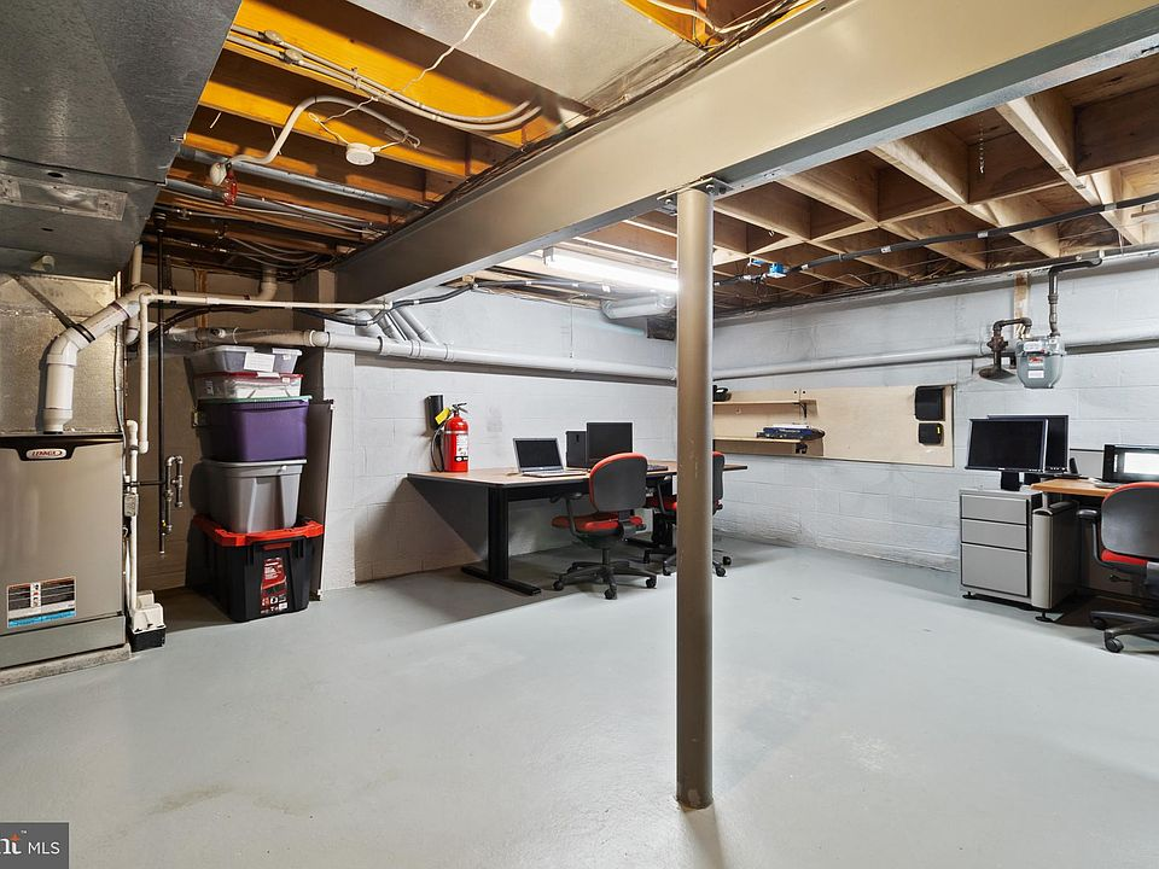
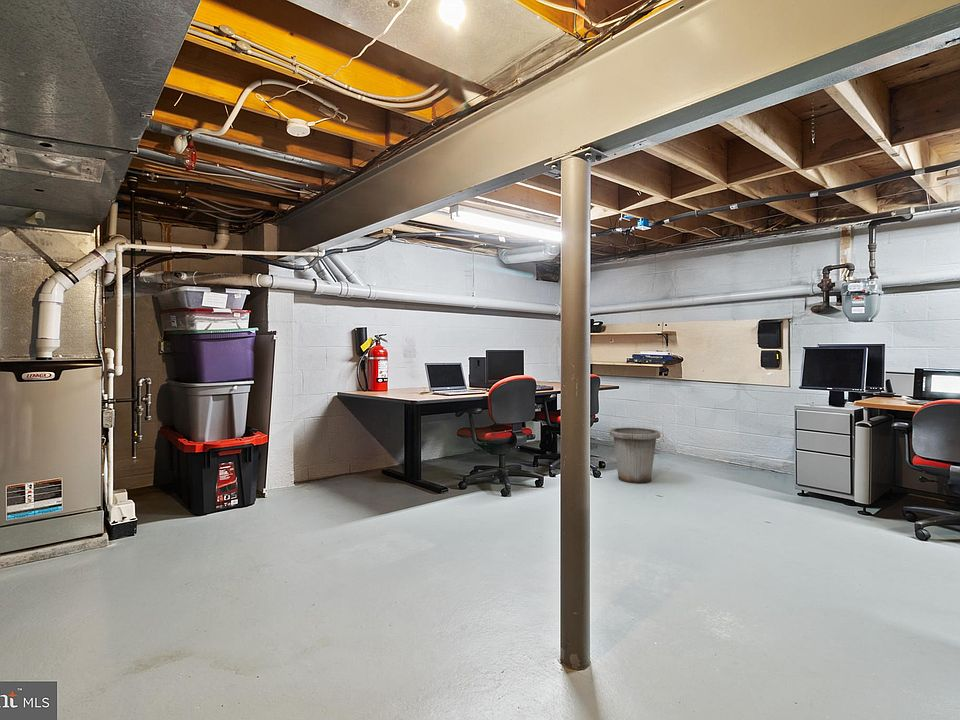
+ trash can (634, 455)
